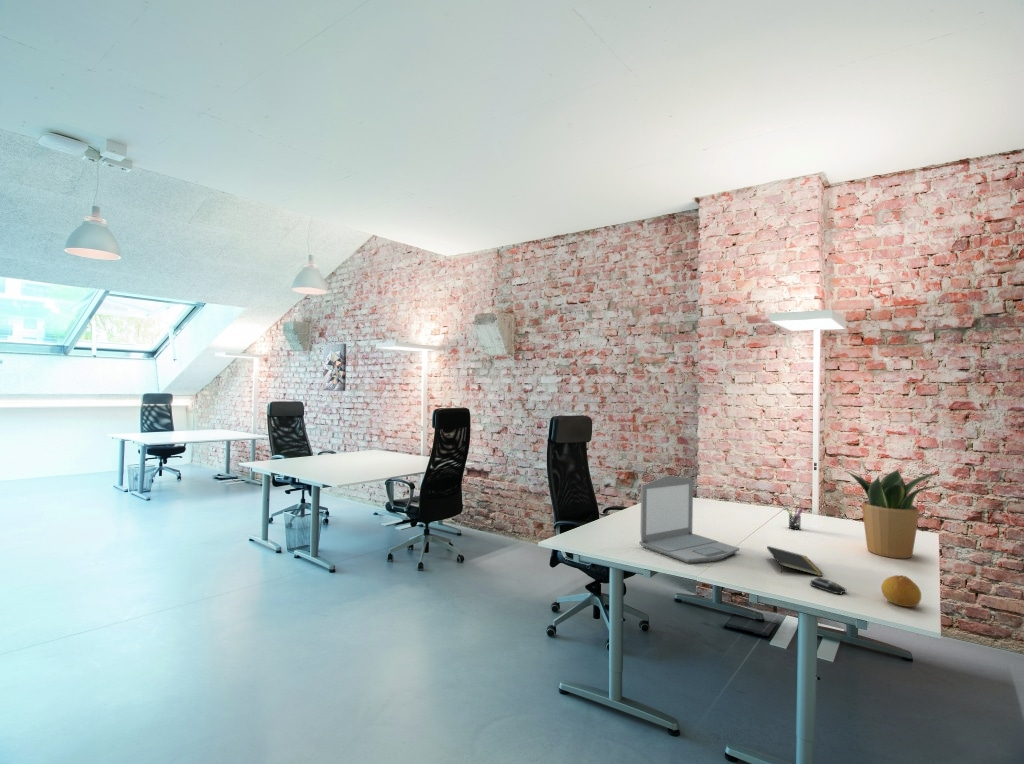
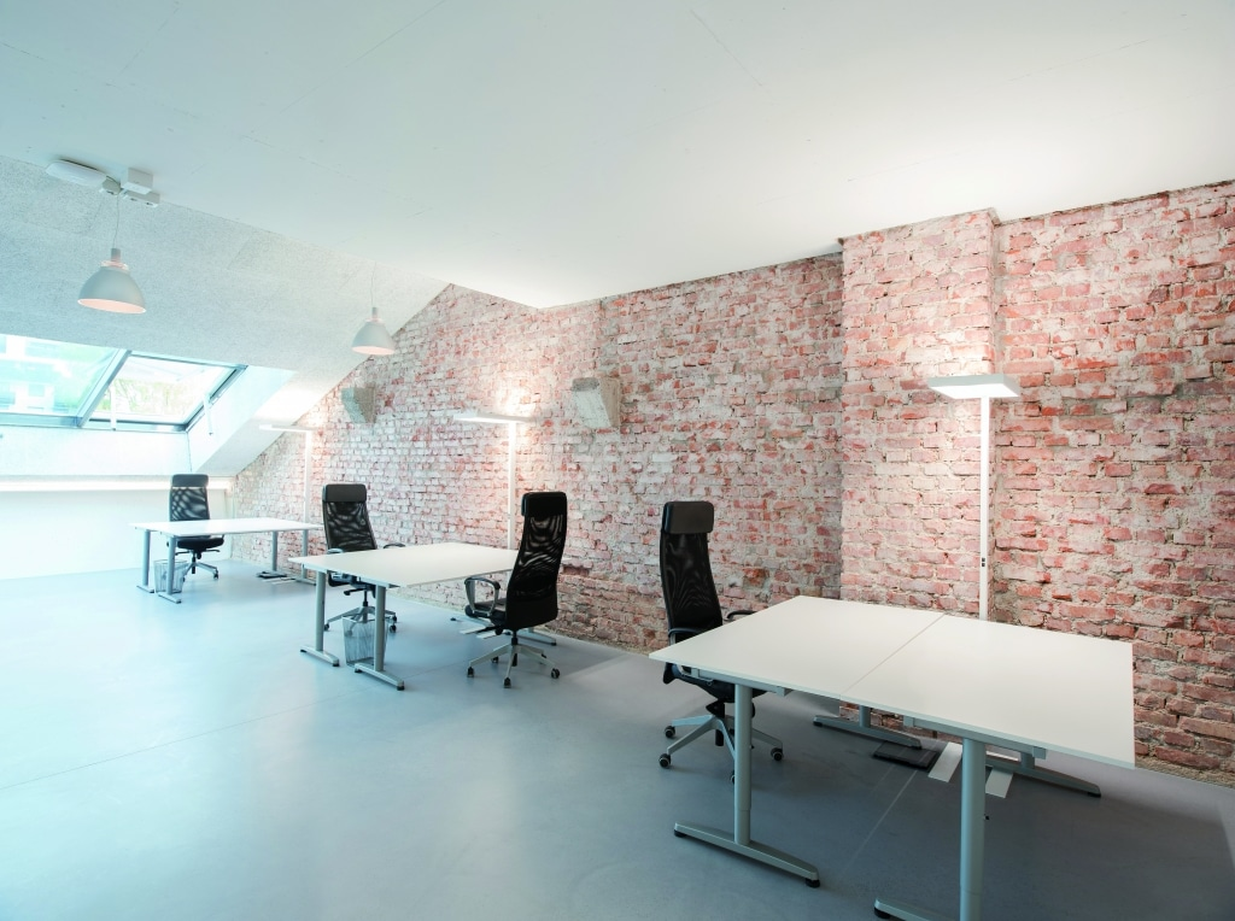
- notepad (793, 560)
- computer mouse (827, 584)
- wall art (334, 367)
- laptop (691, 515)
- pen holder (793, 516)
- fruit (901, 589)
- potted plant (888, 510)
